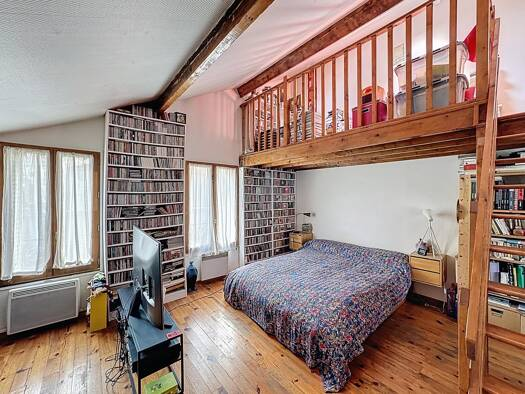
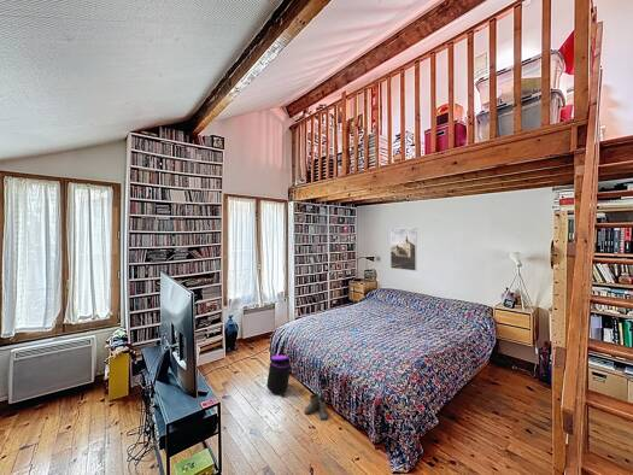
+ trash can (277, 373)
+ boots (316, 405)
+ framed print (403, 248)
